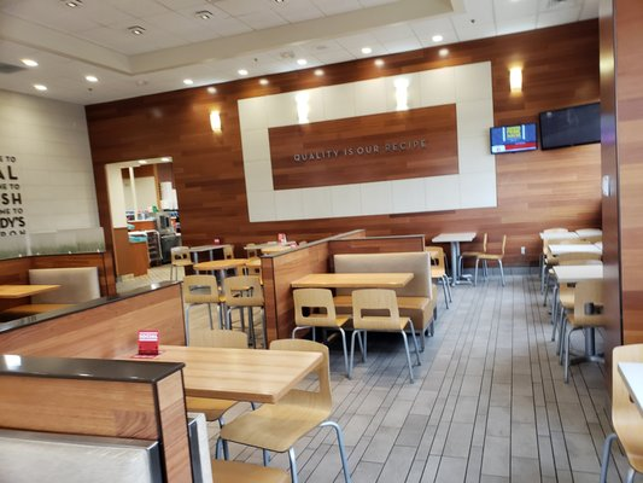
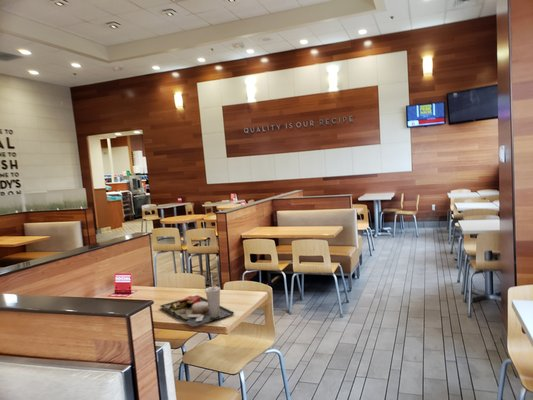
+ food tray (196, 295)
